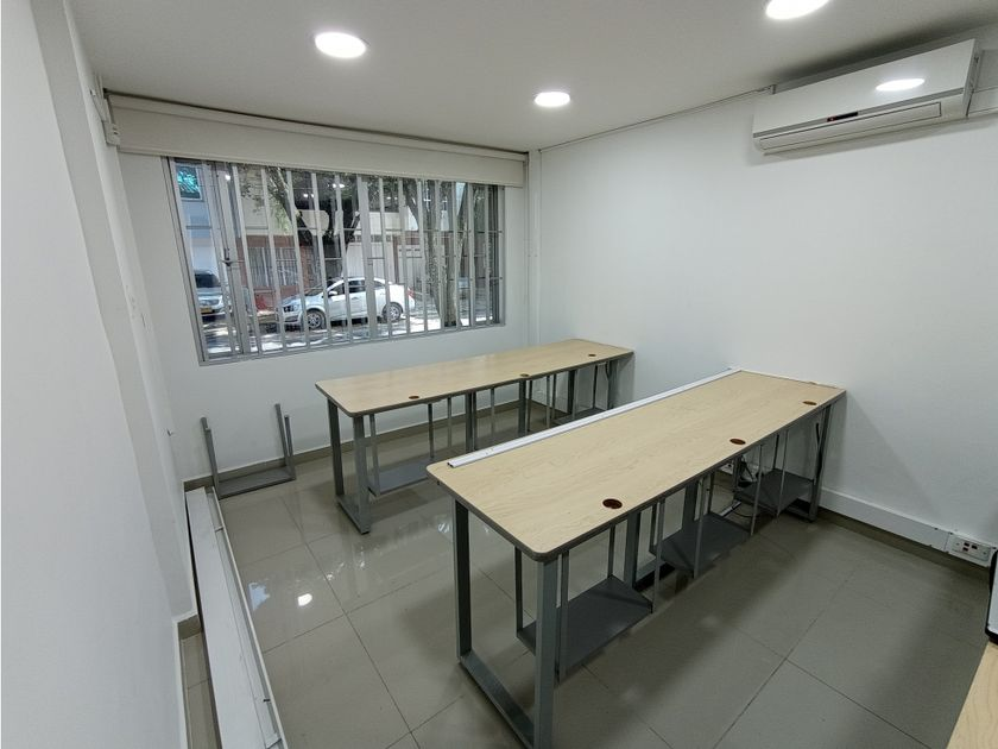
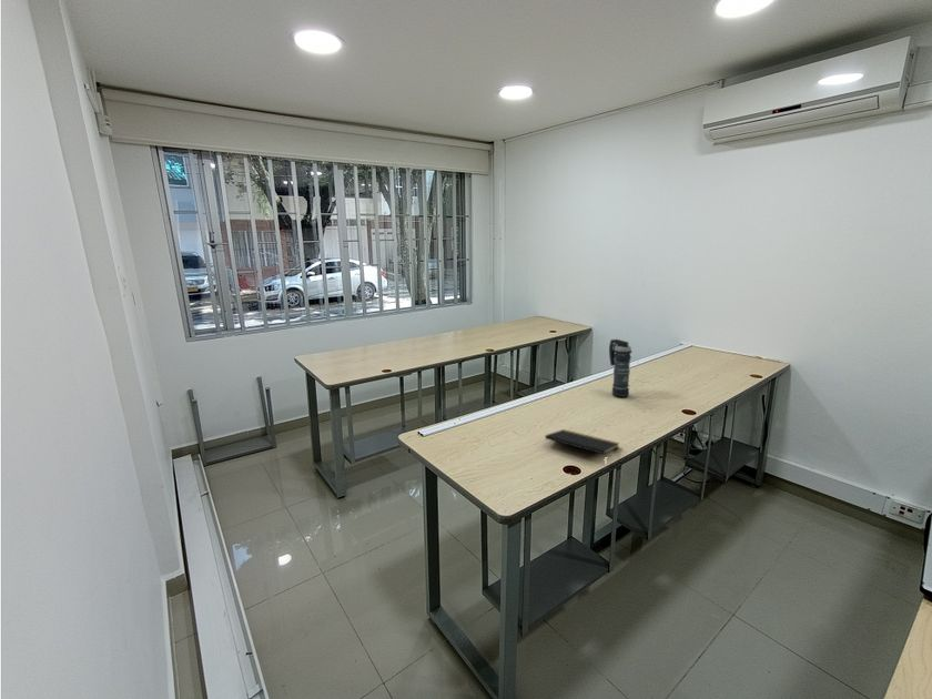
+ smoke grenade (618, 367)
+ notepad (581, 440)
